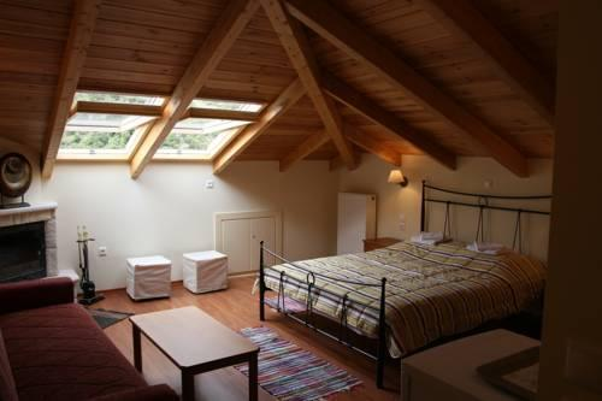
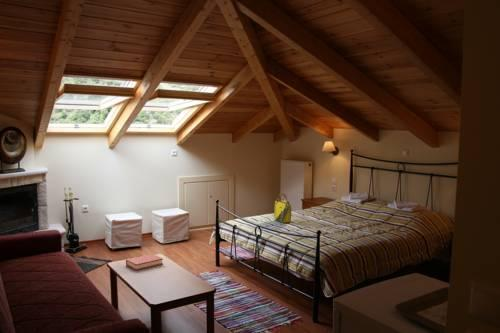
+ hardback book (144, 261)
+ tote bag (282, 207)
